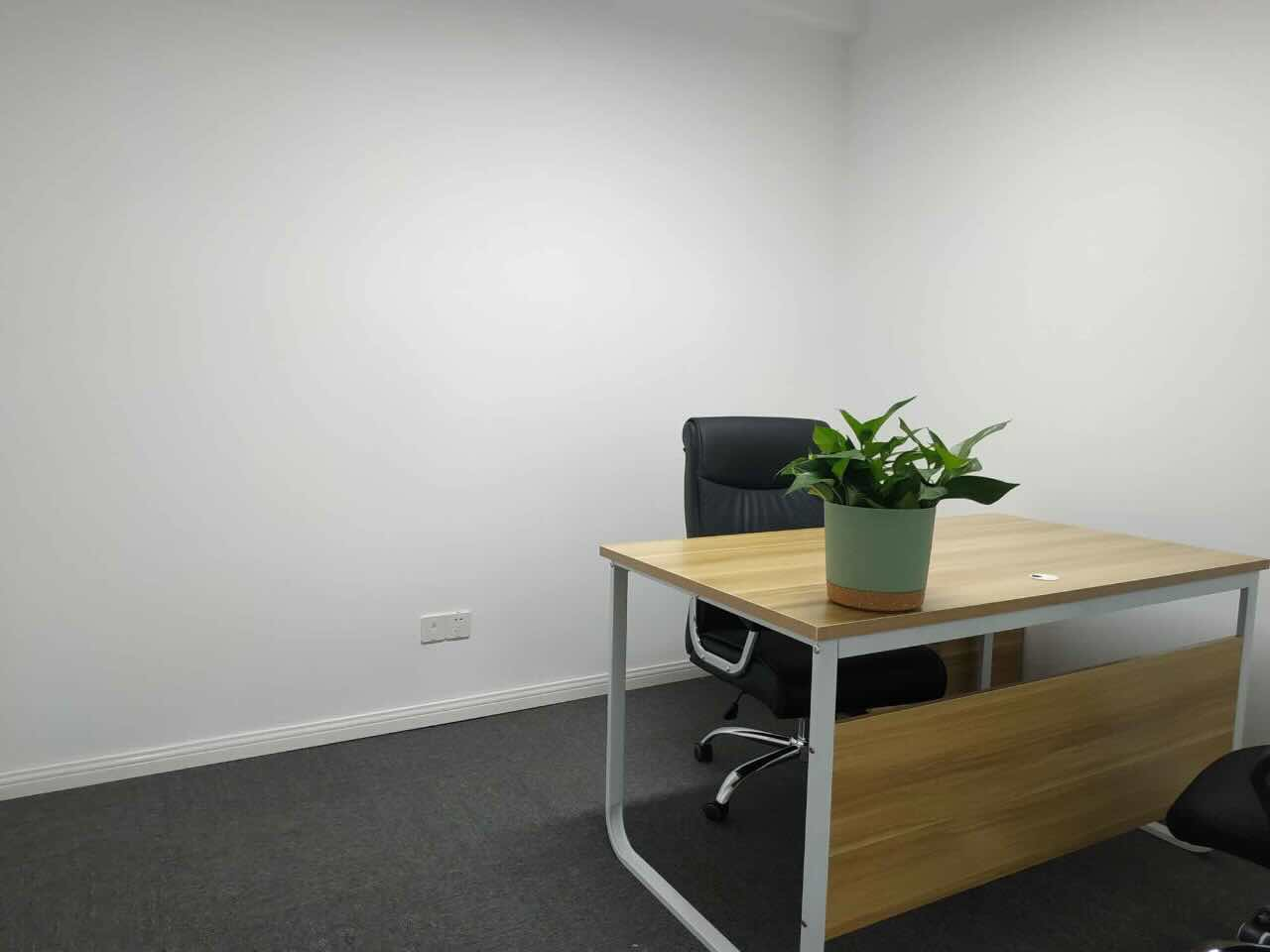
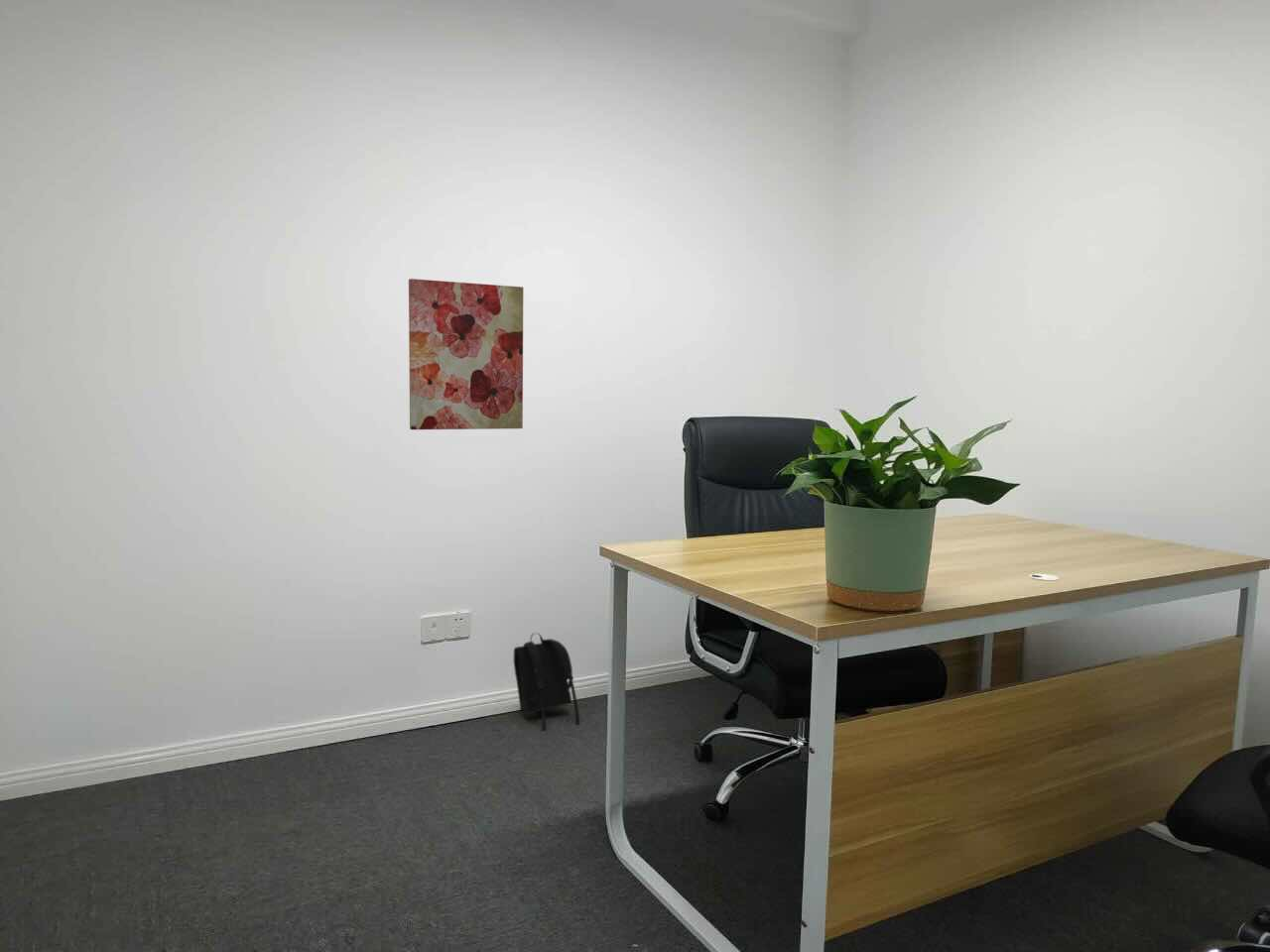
+ backpack (548, 678)
+ wall art (467, 356)
